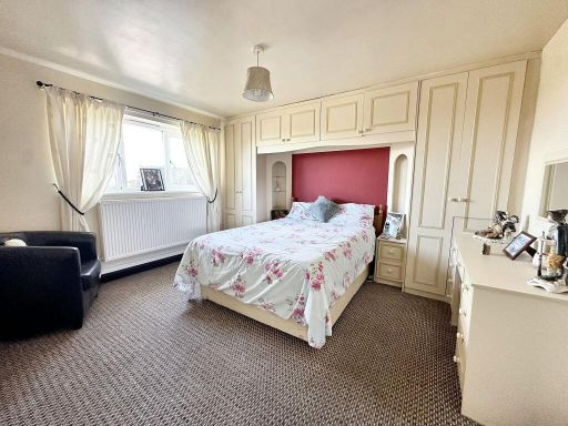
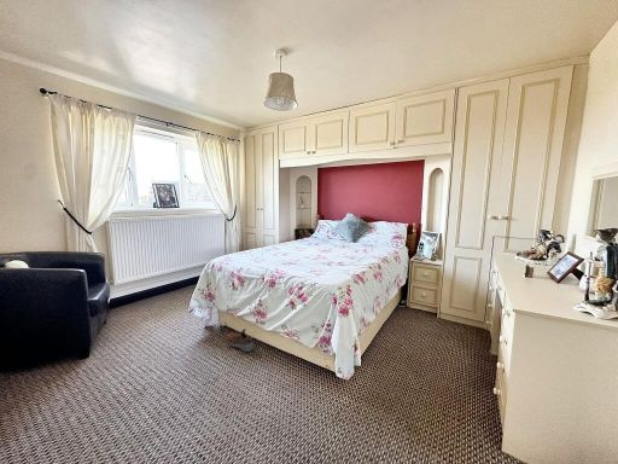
+ shoe (239, 336)
